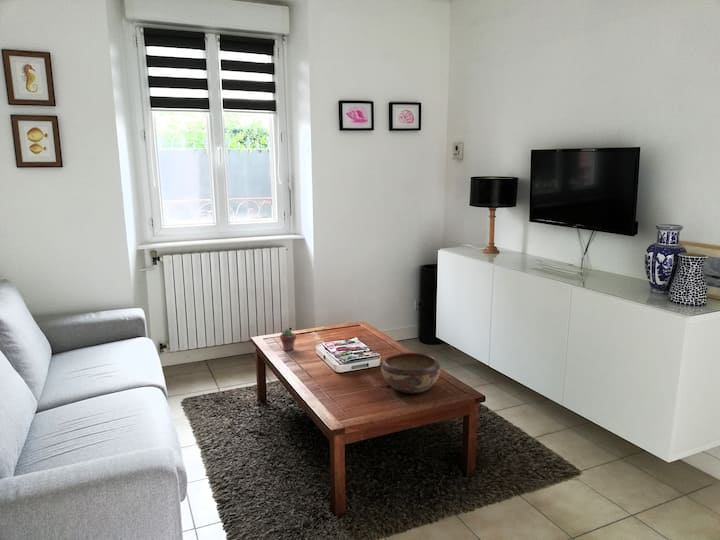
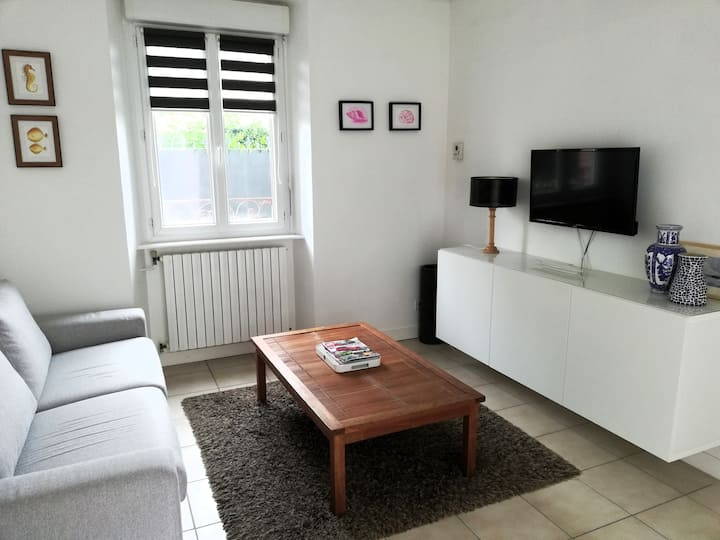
- decorative bowl (410, 373)
- potted succulent (288, 339)
